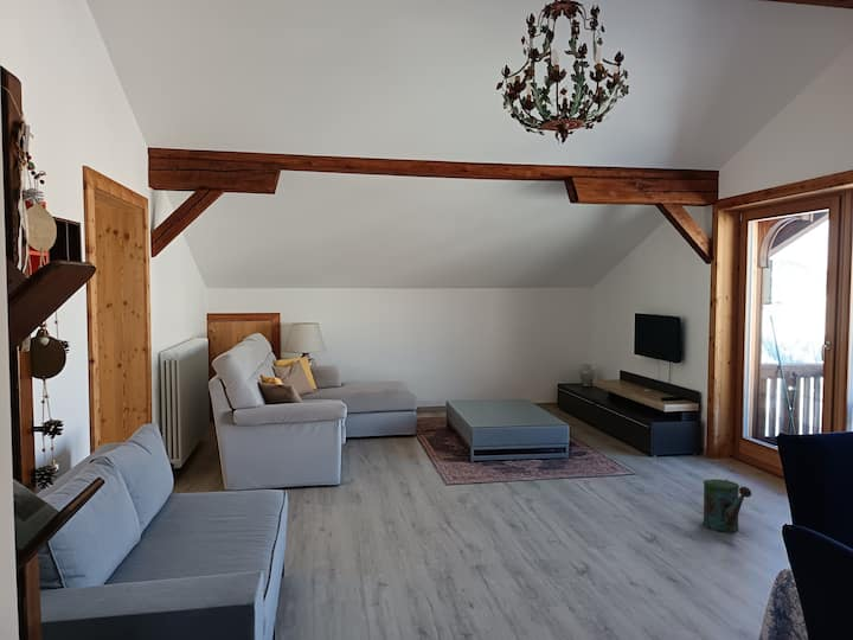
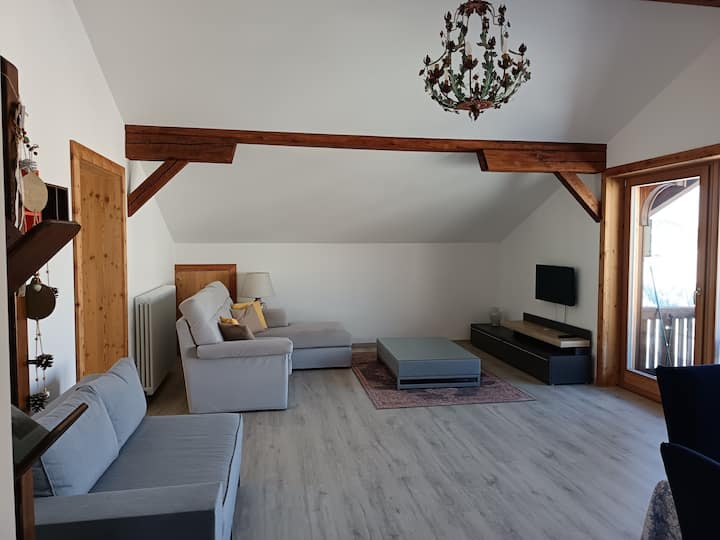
- watering can (725, 504)
